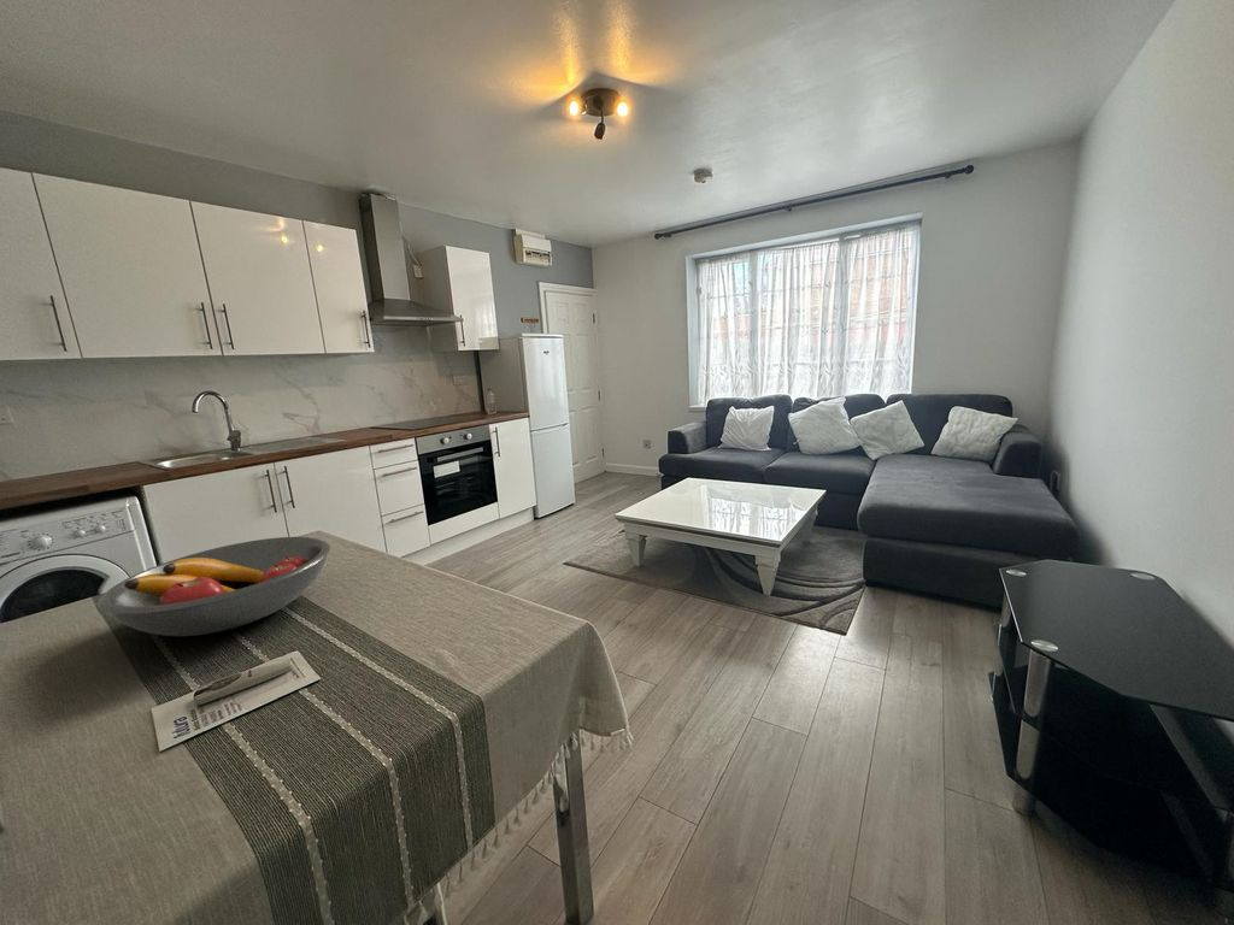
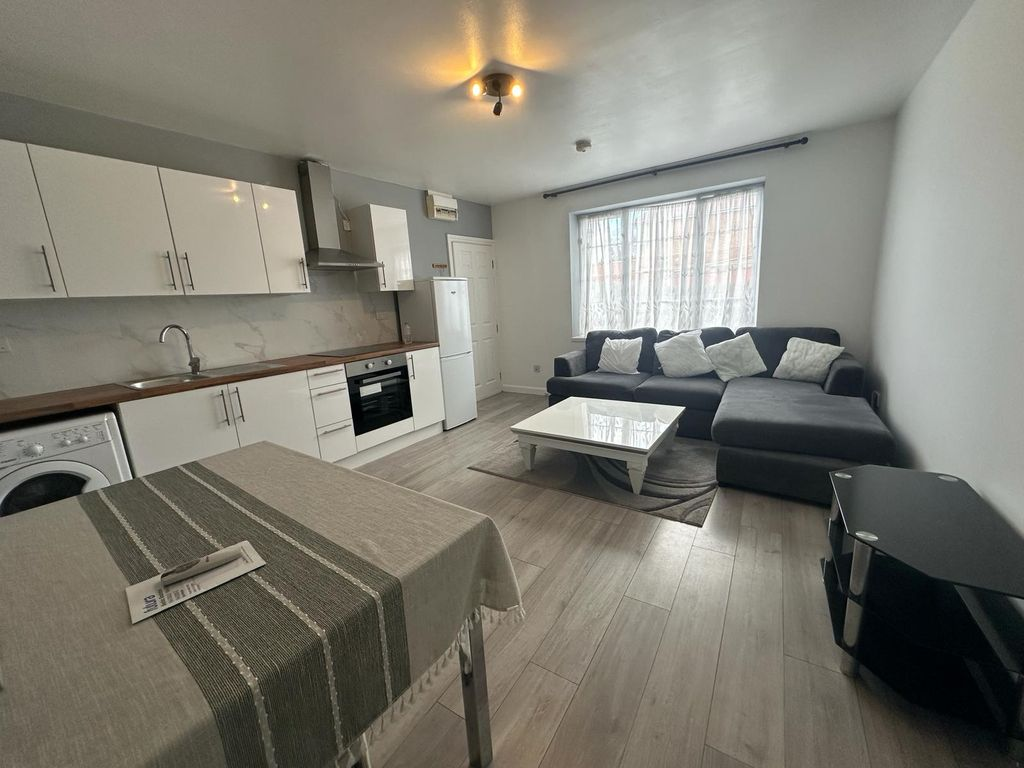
- fruit bowl (230, 583)
